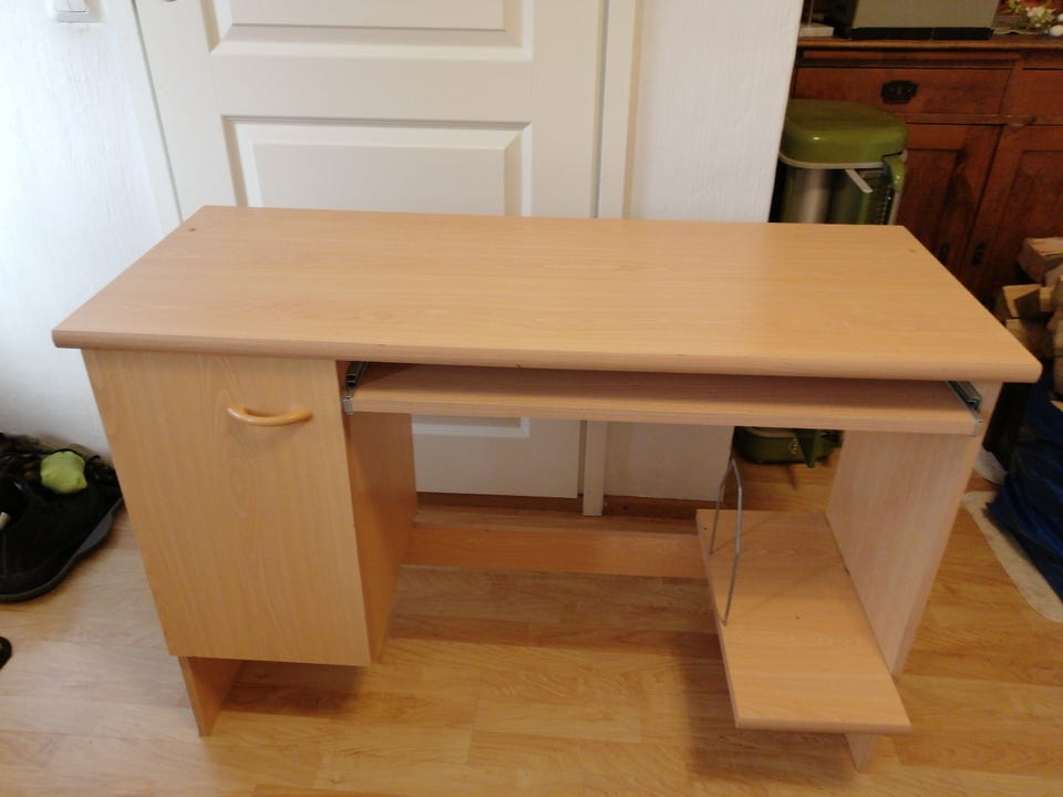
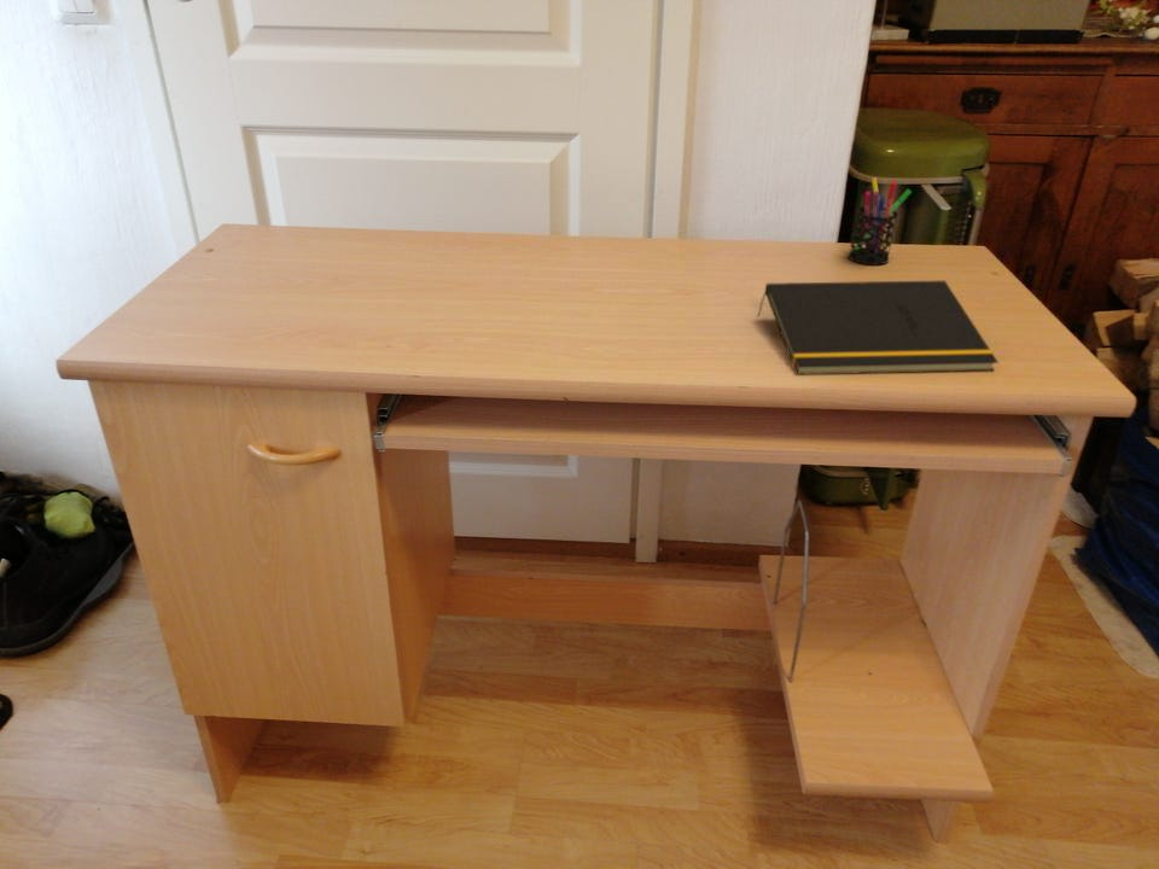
+ pen holder (881, 218)
+ notepad (874, 325)
